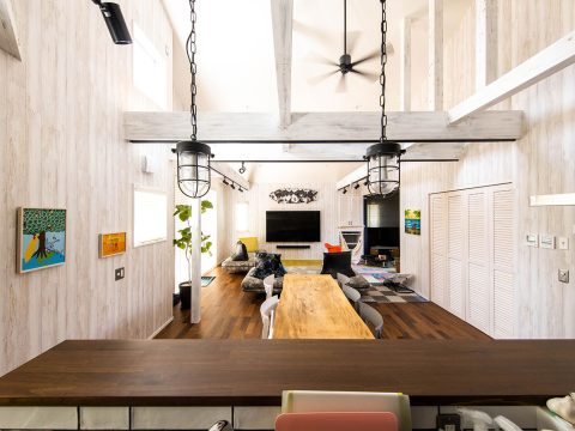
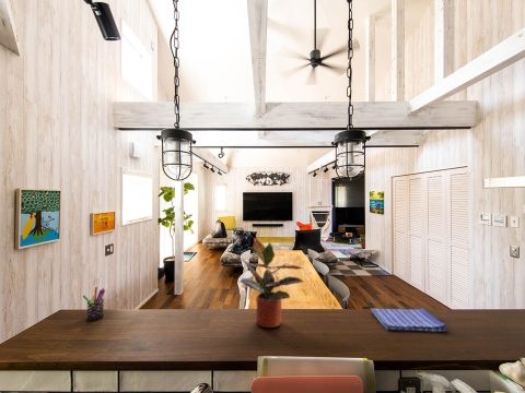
+ dish towel (406, 318)
+ pen holder (93, 303)
+ potted plant (269, 284)
